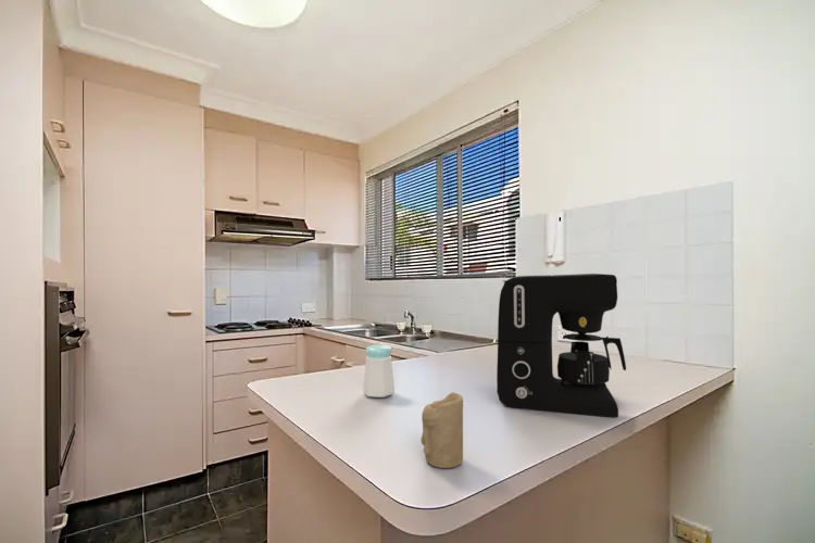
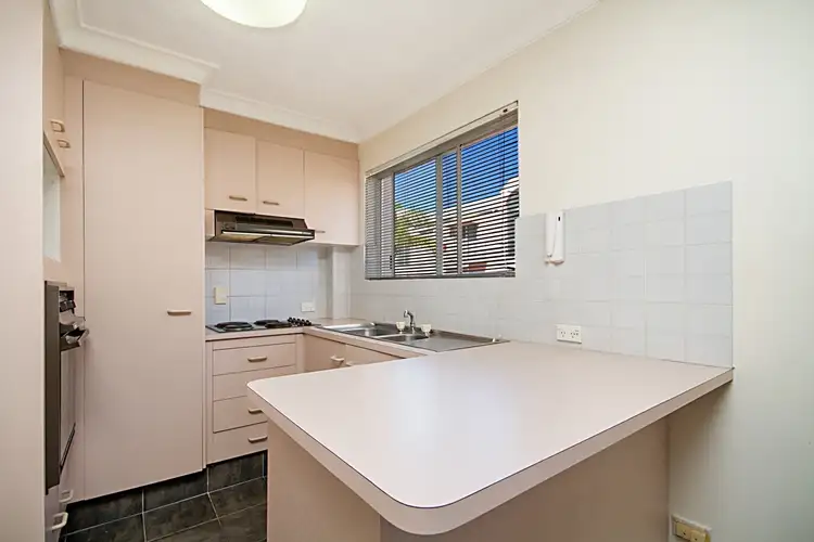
- salt shaker (378, 369)
- coffee maker (563, 337)
- candle (441, 428)
